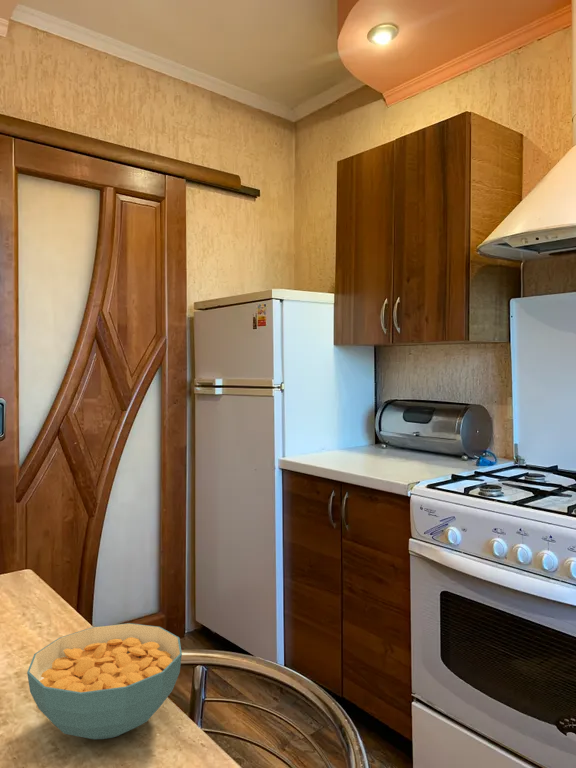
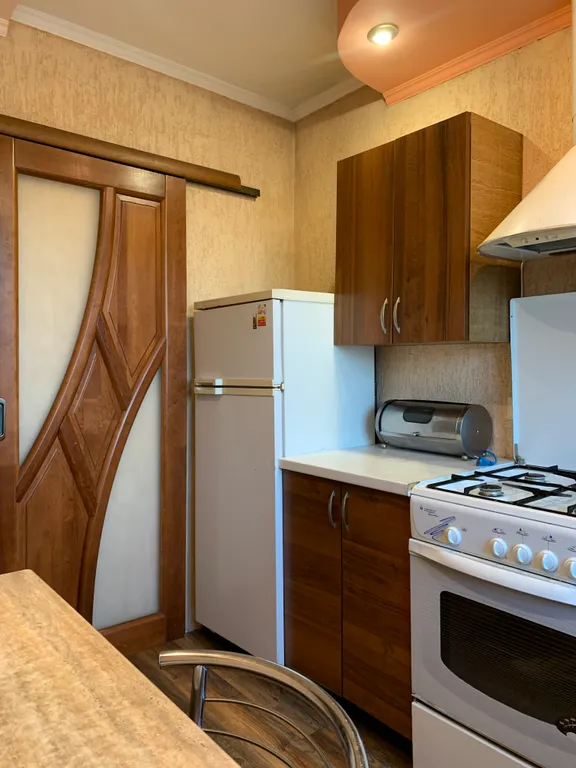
- cereal bowl (108, 689)
